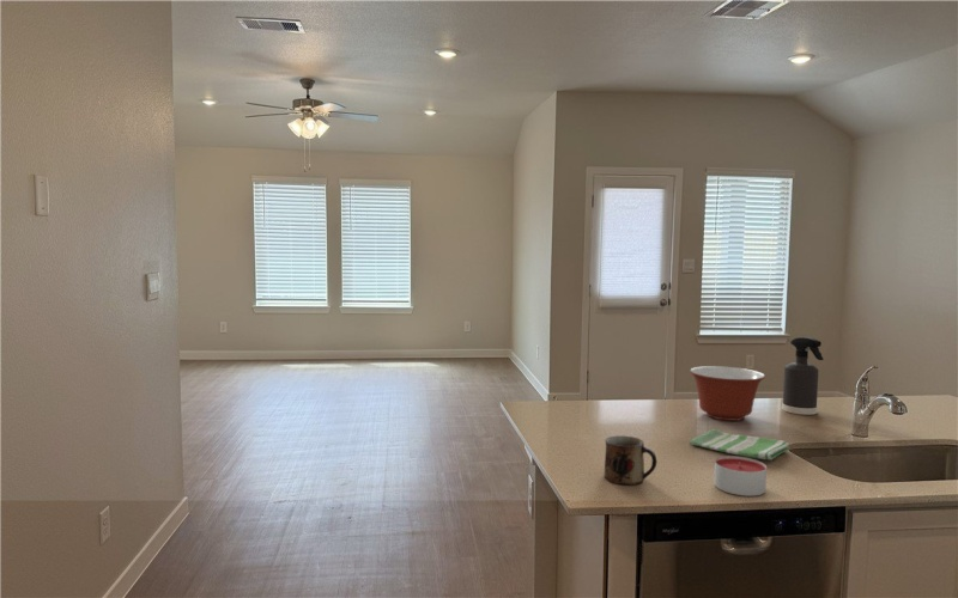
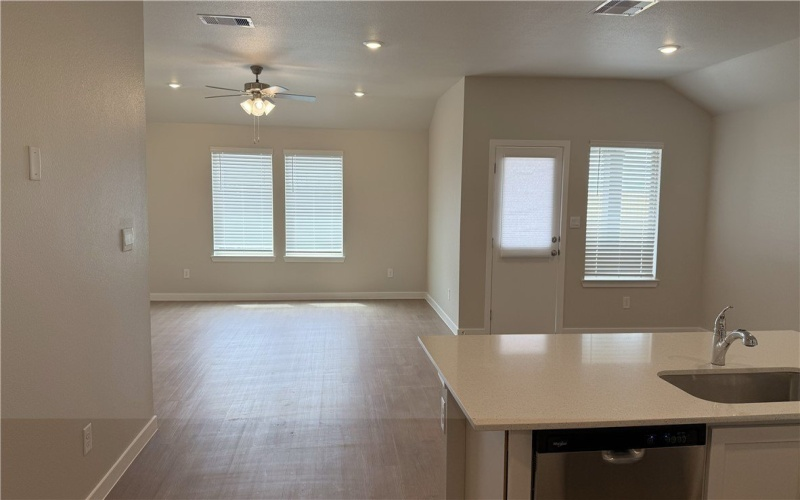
- candle (739, 474)
- spray bottle (802, 374)
- mixing bowl (726, 393)
- dish towel (739, 443)
- mug (626, 459)
